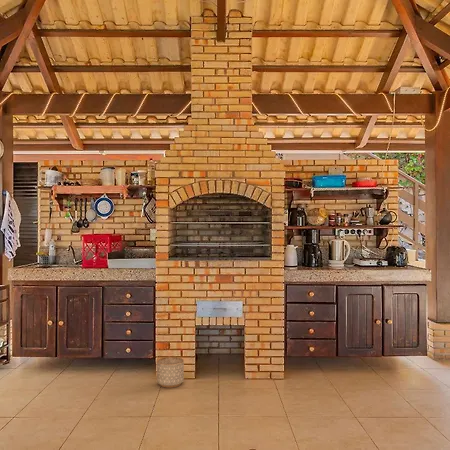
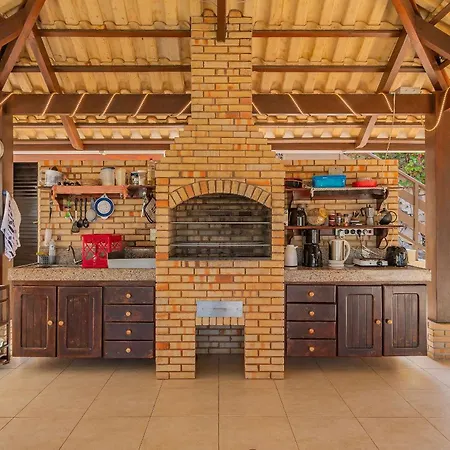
- planter (170, 372)
